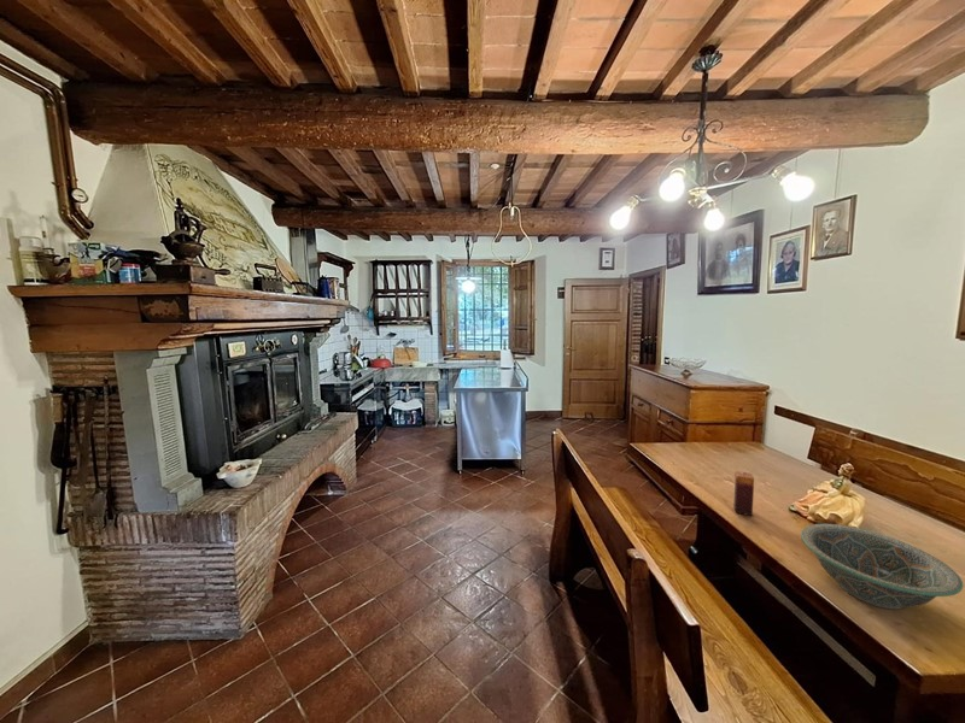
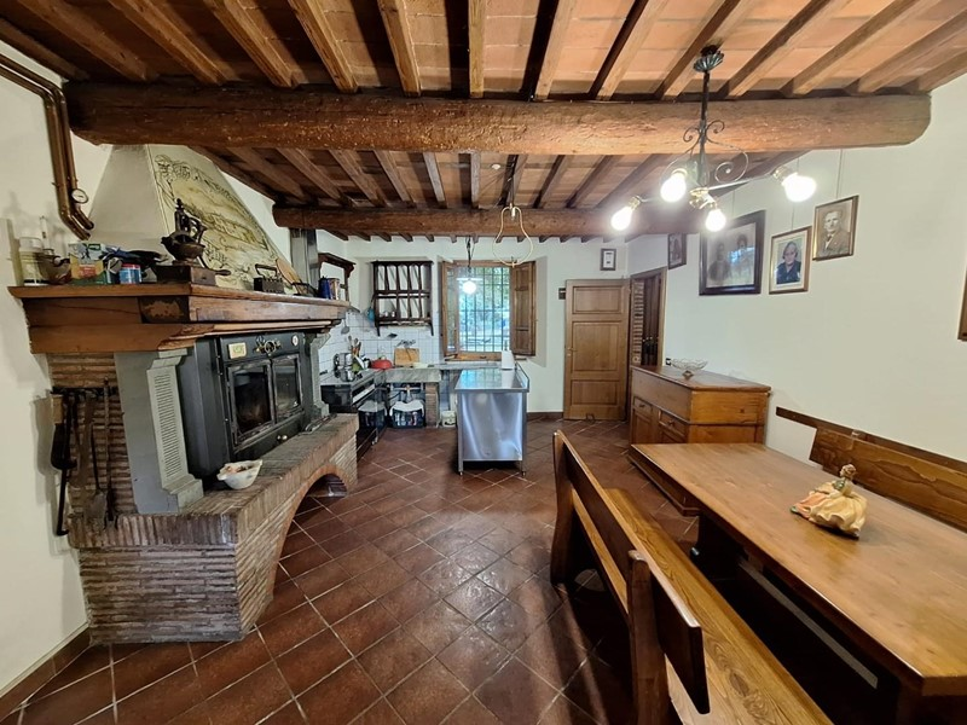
- candle (743, 493)
- decorative bowl (871, 572)
